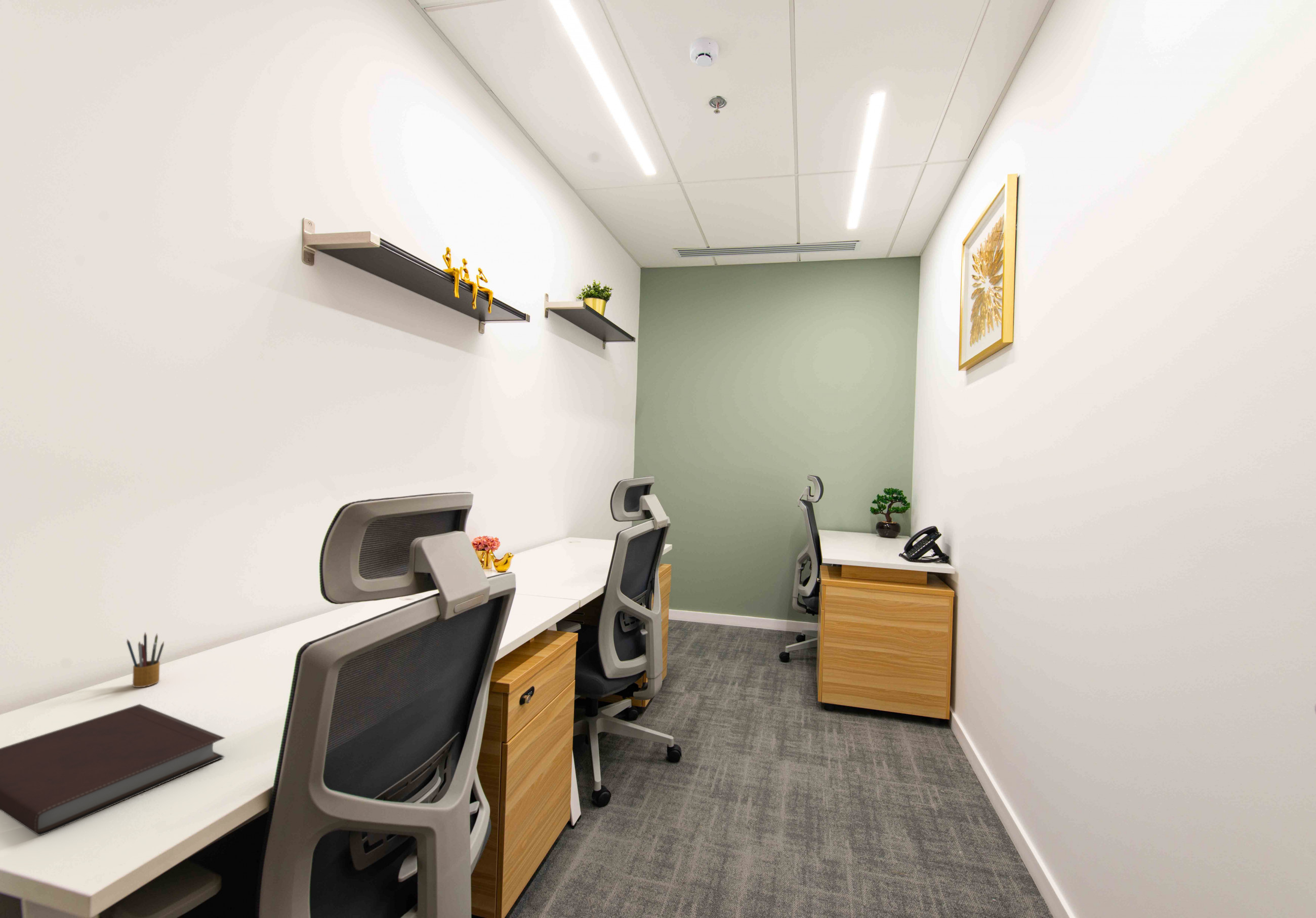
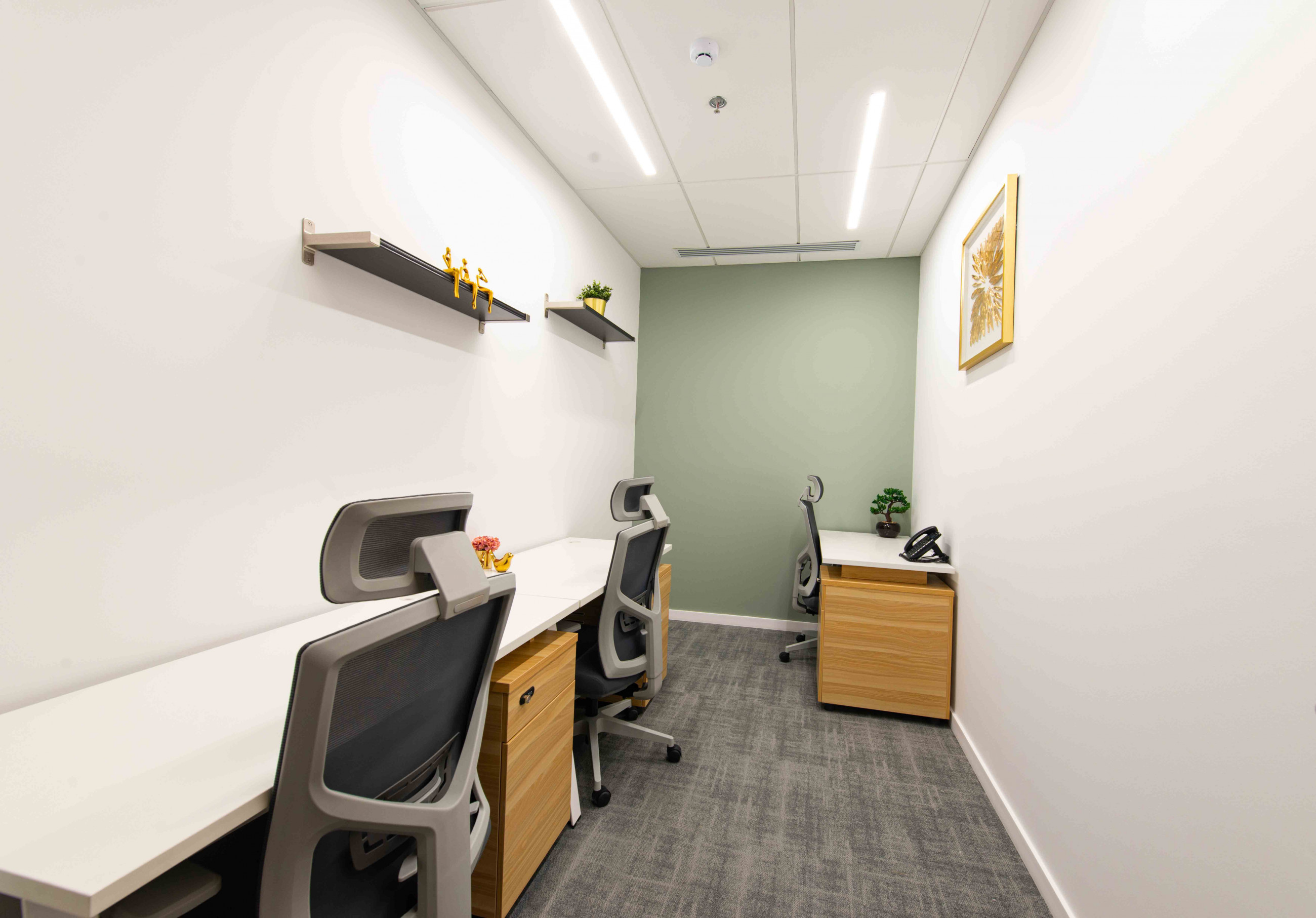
- pencil box (145, 659)
- notebook (97, 759)
